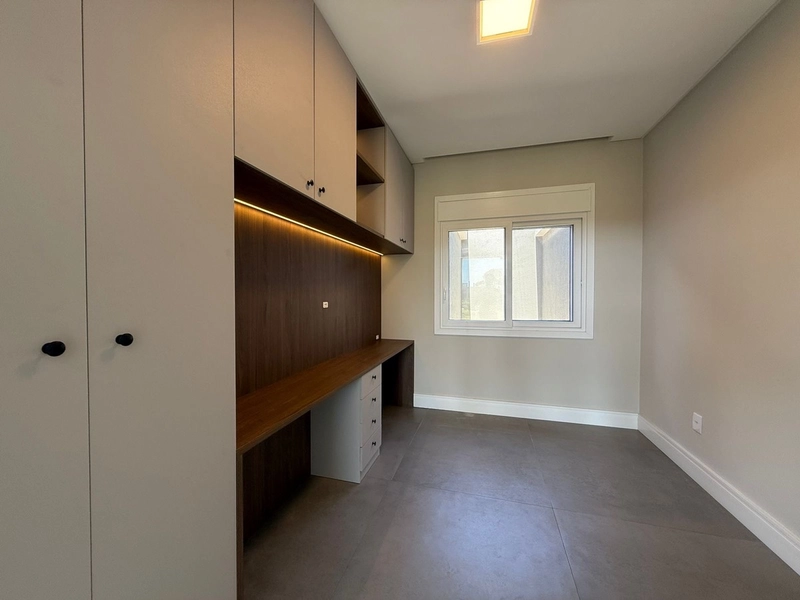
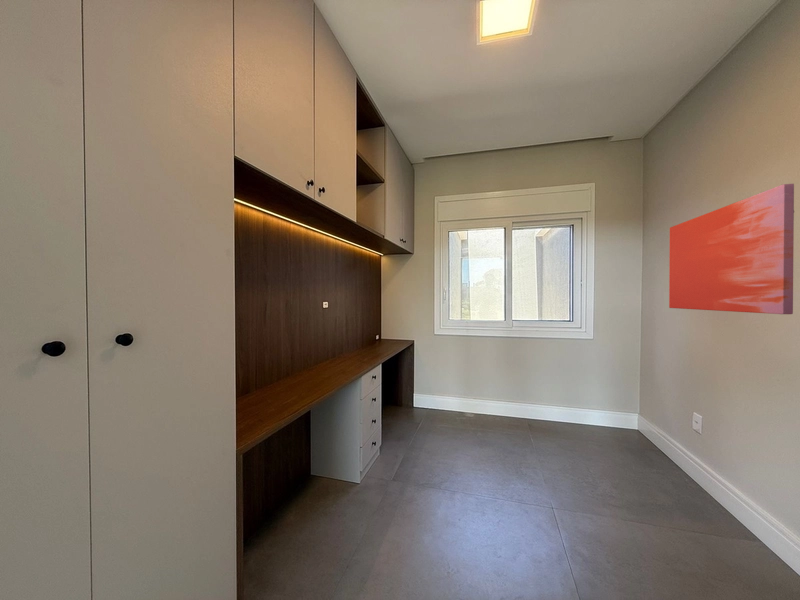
+ wall art (716, 260)
